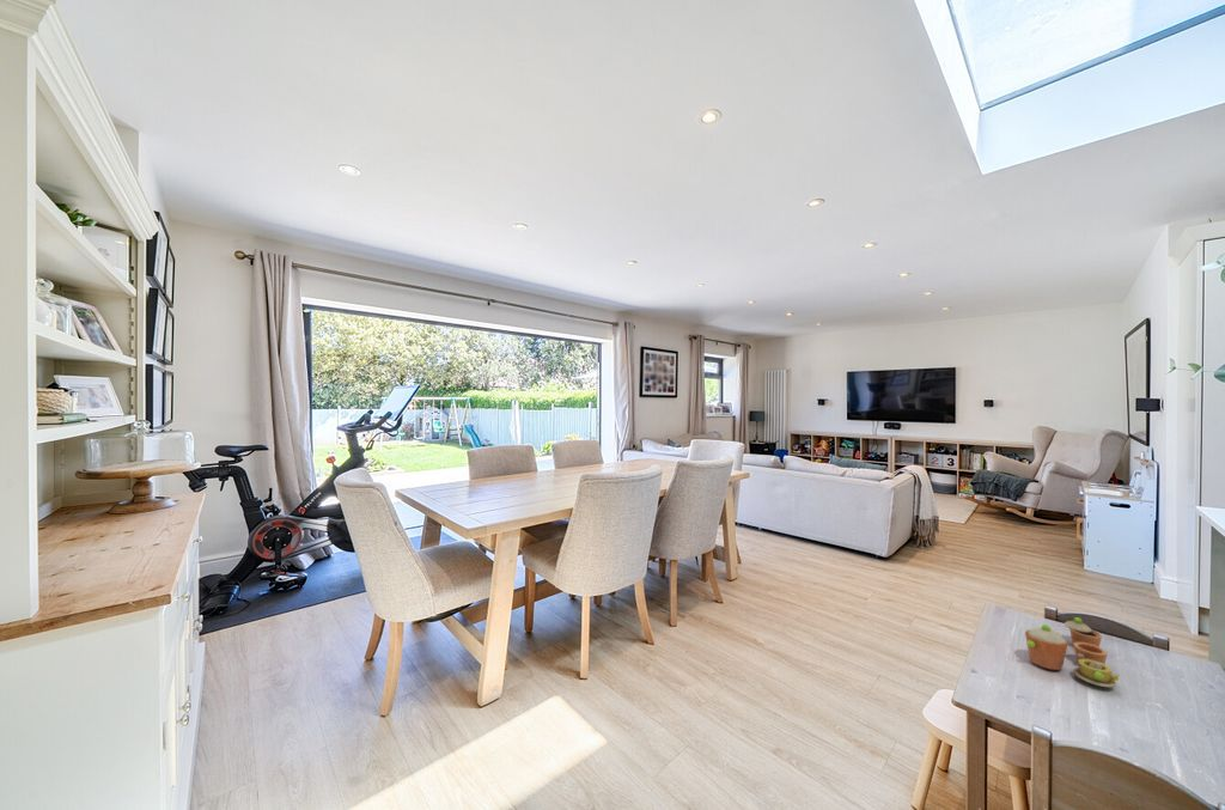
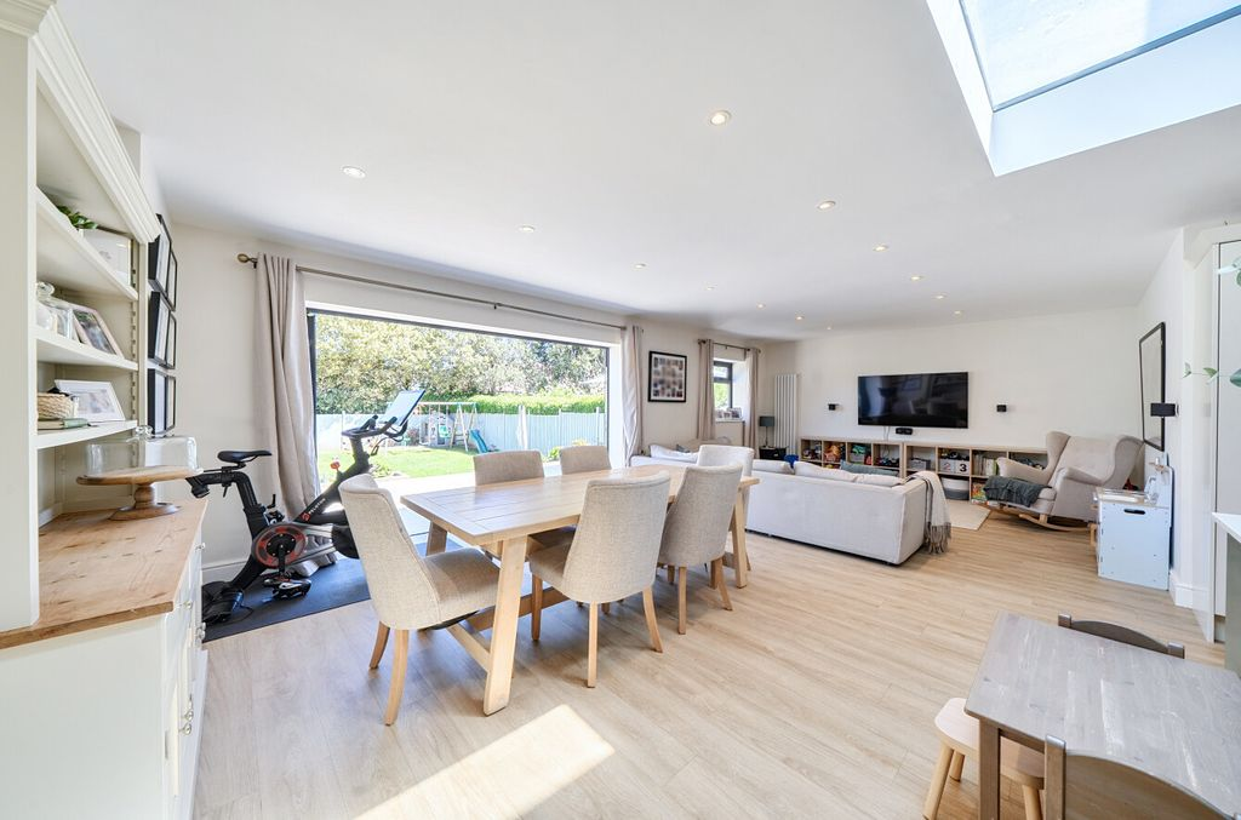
- toy tea set (1065, 640)
